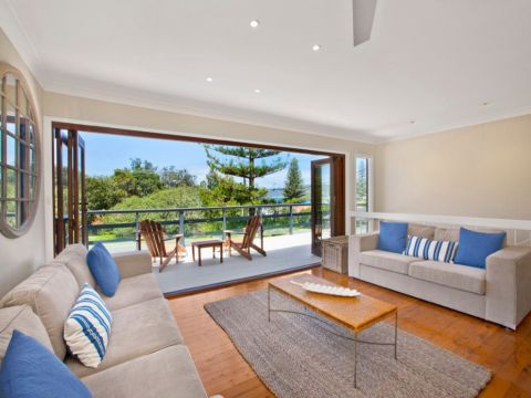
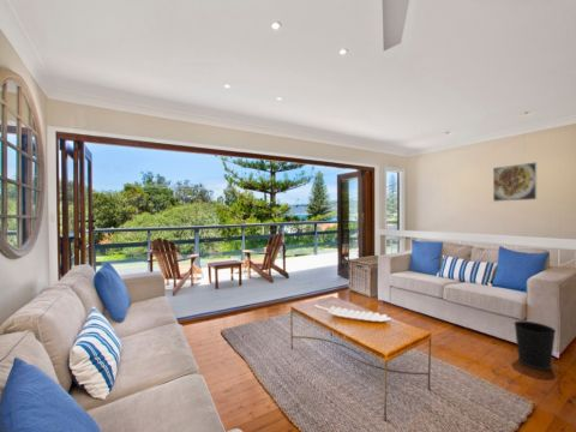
+ wastebasket (534, 344)
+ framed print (514, 182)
